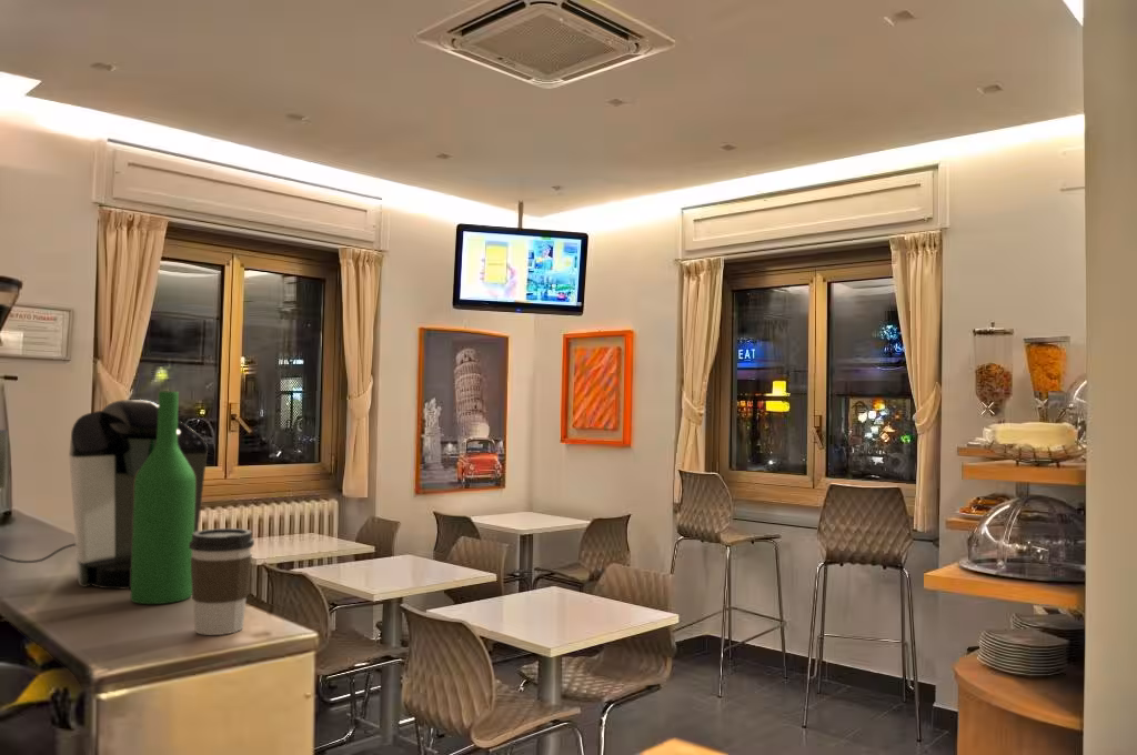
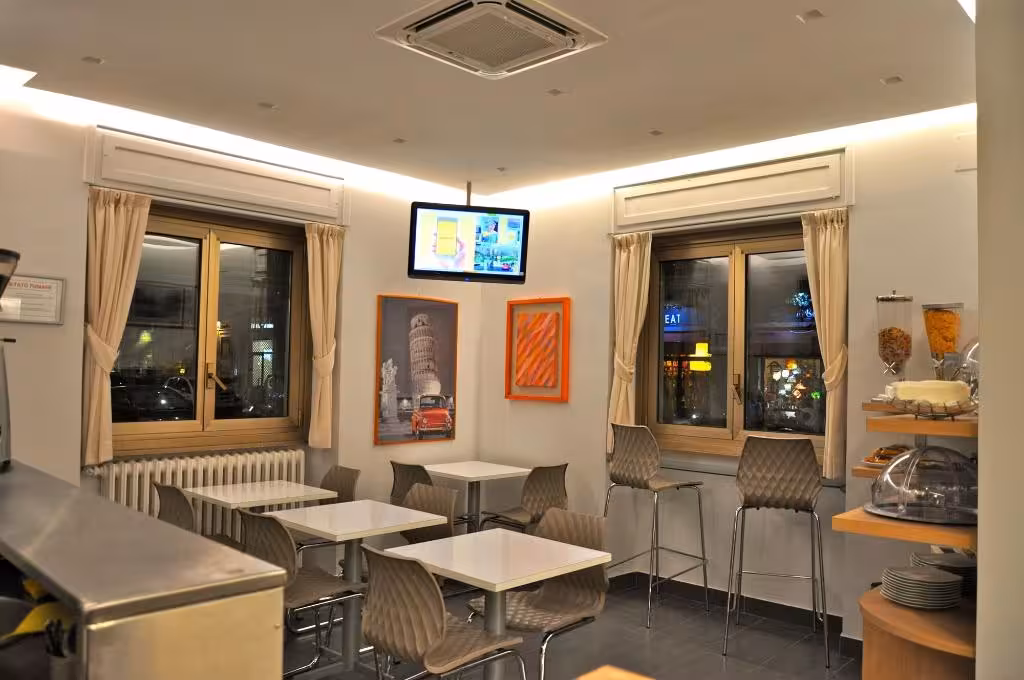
- coffee cup (221, 580)
- coffee maker (97, 490)
- wine bottle (164, 494)
